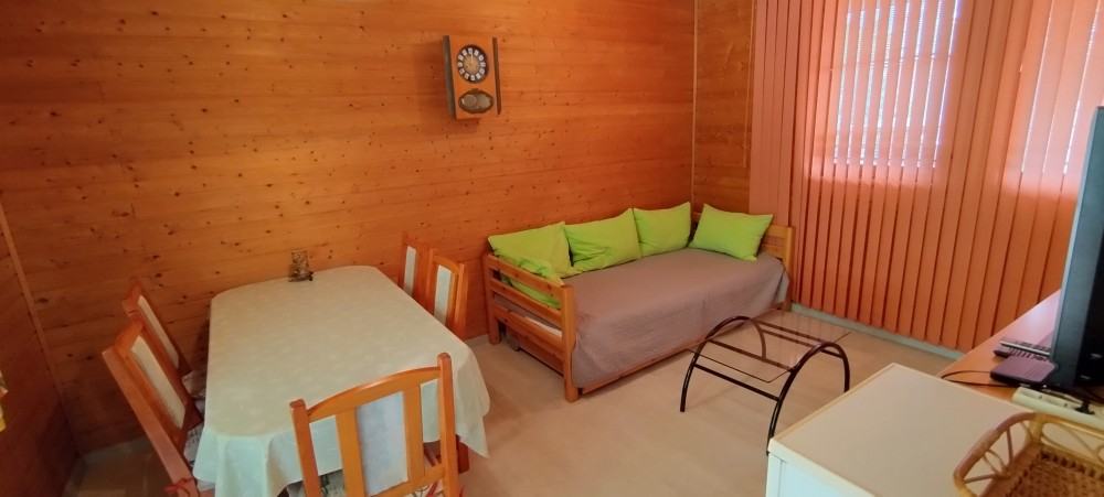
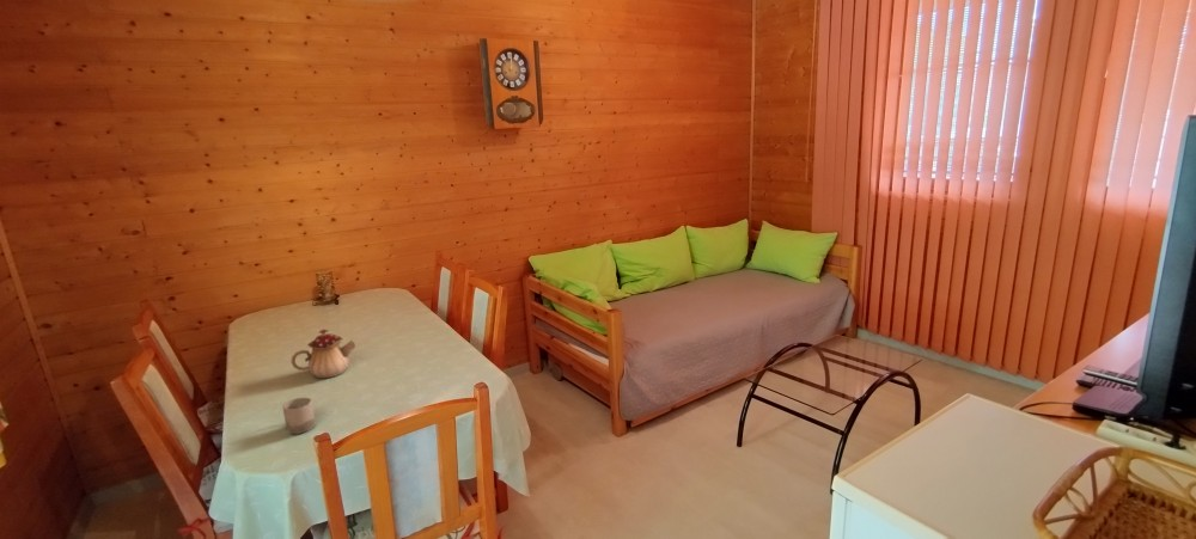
+ teapot (323, 351)
+ cup (299, 412)
